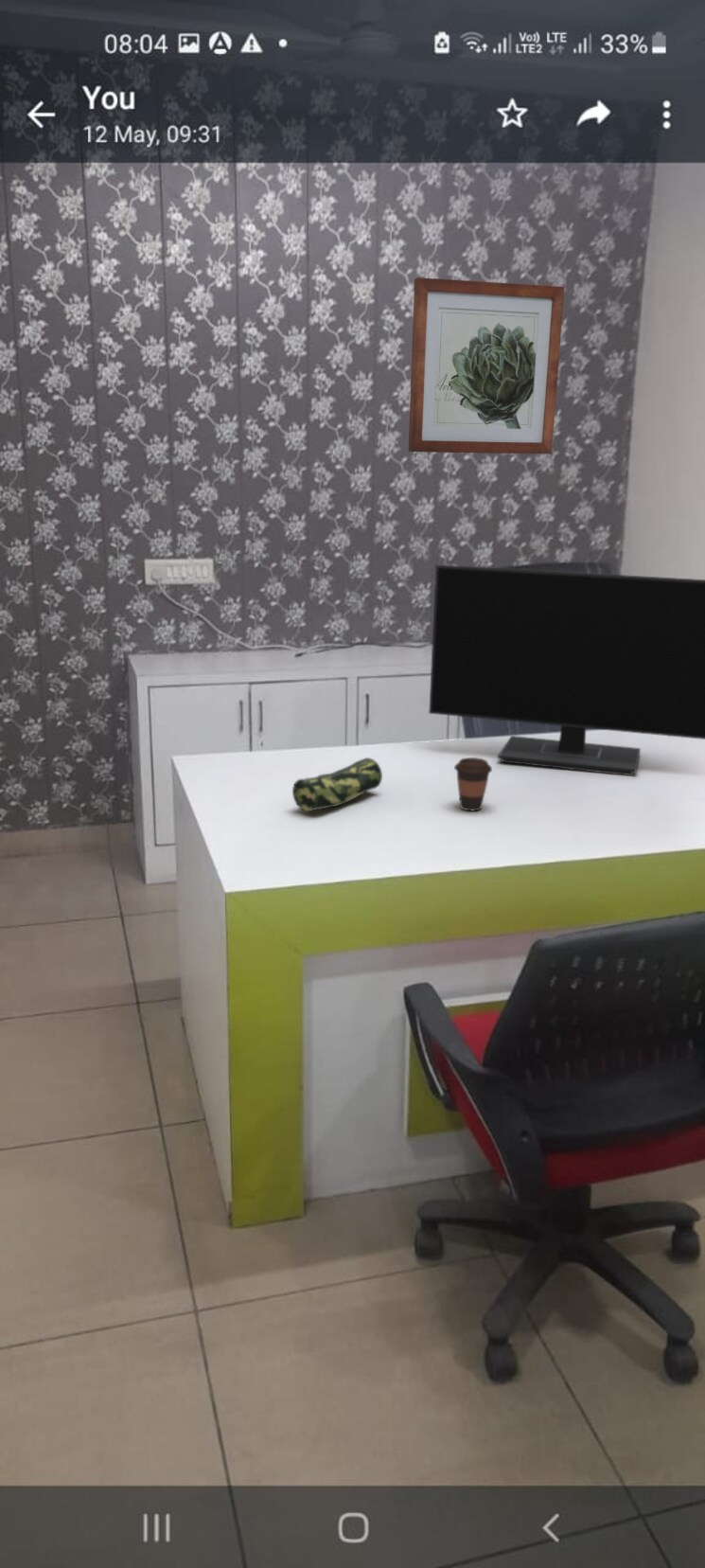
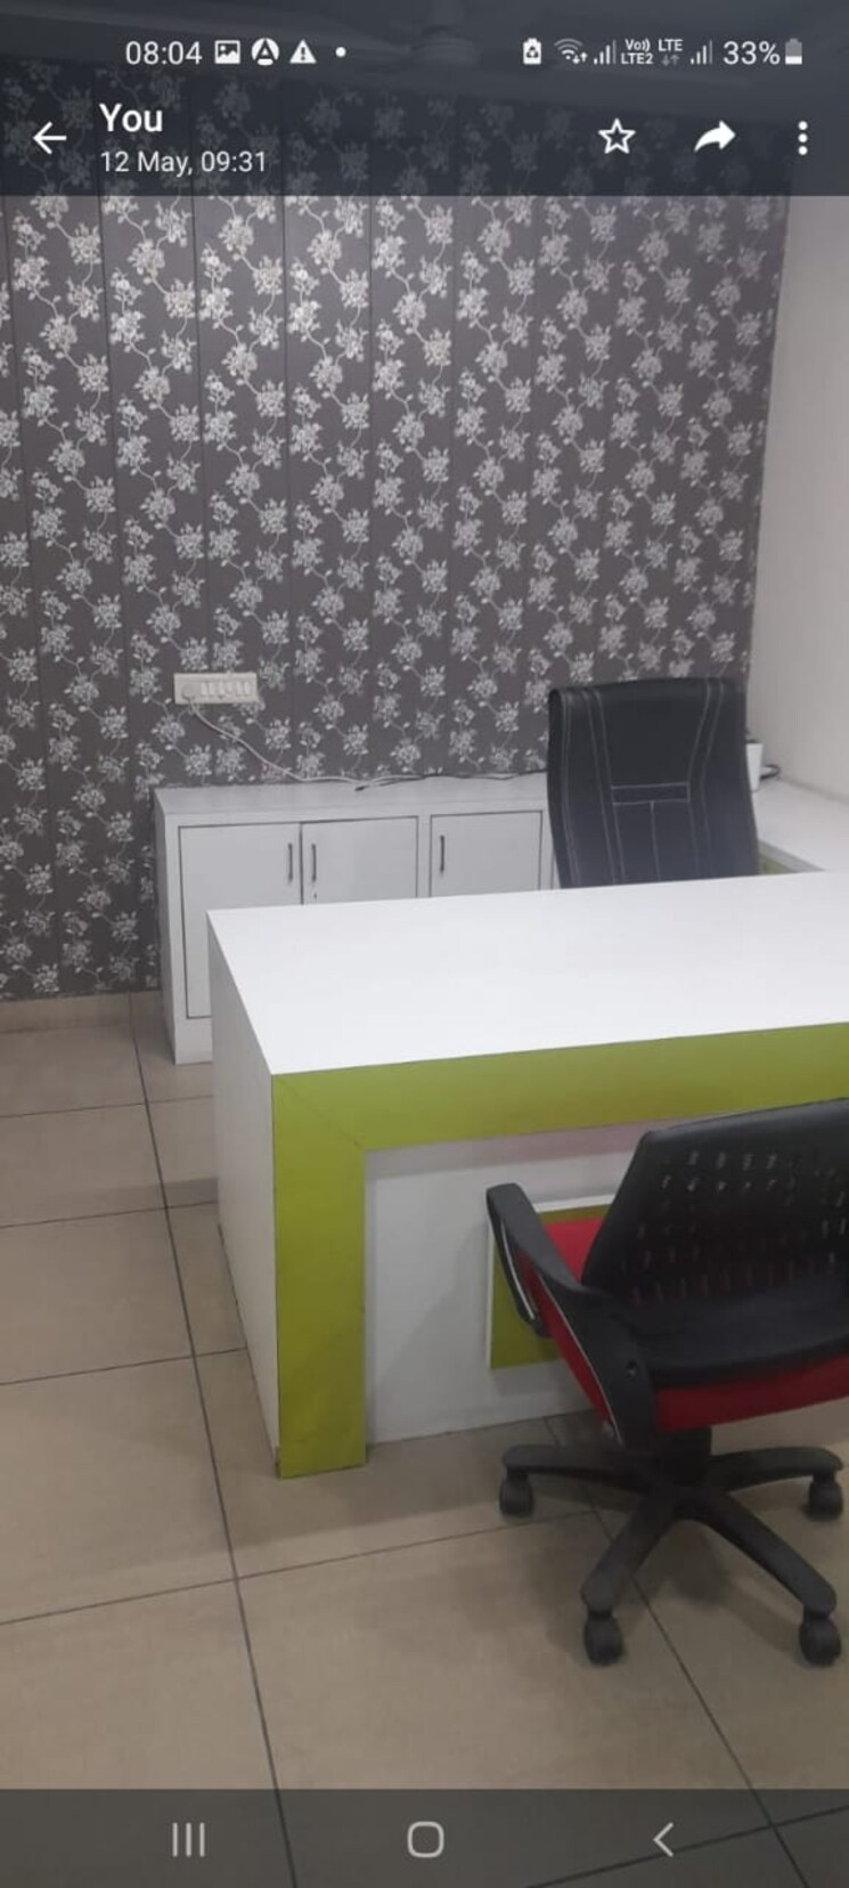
- coffee cup (472, 784)
- wall art (485, 369)
- pencil case (336, 785)
- monitor (577, 667)
